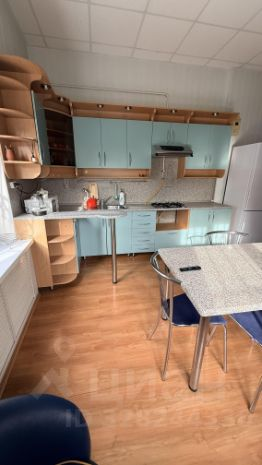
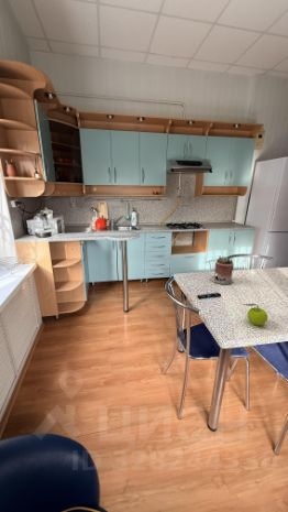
+ fruit (253, 313)
+ succulent planter (222, 268)
